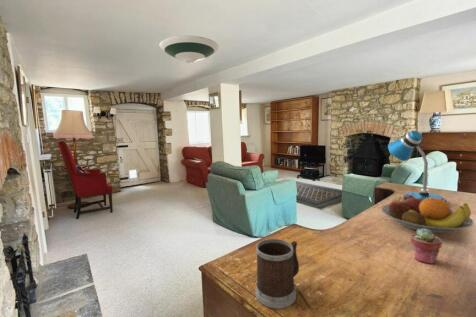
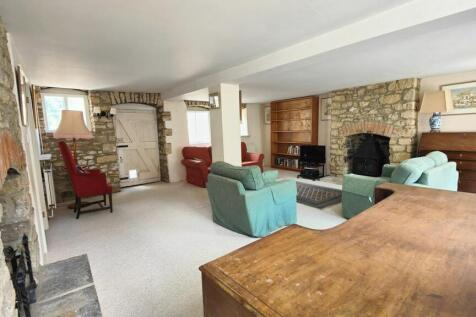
- desk lamp (408, 159)
- fruit bowl (423, 210)
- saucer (190, 54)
- mug (279, 268)
- potted succulent (425, 244)
